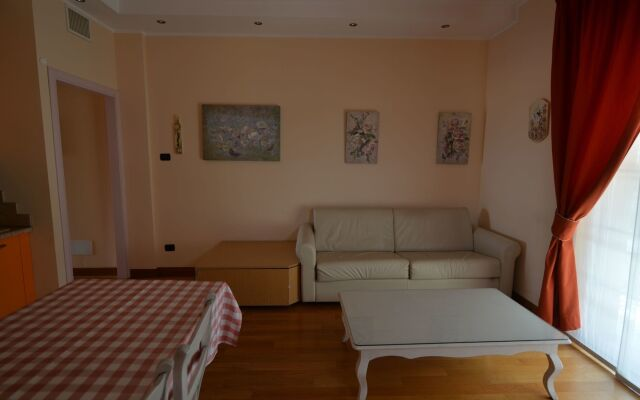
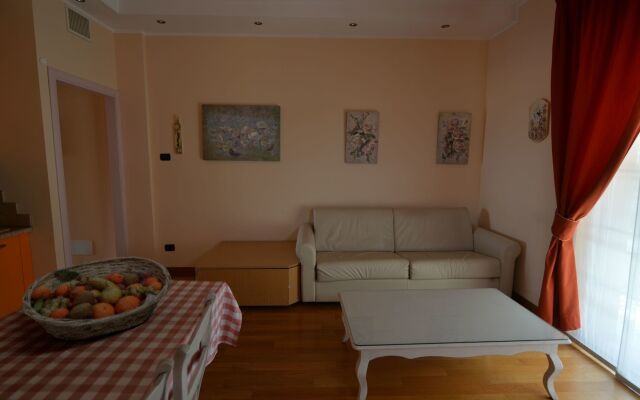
+ fruit basket (104, 294)
